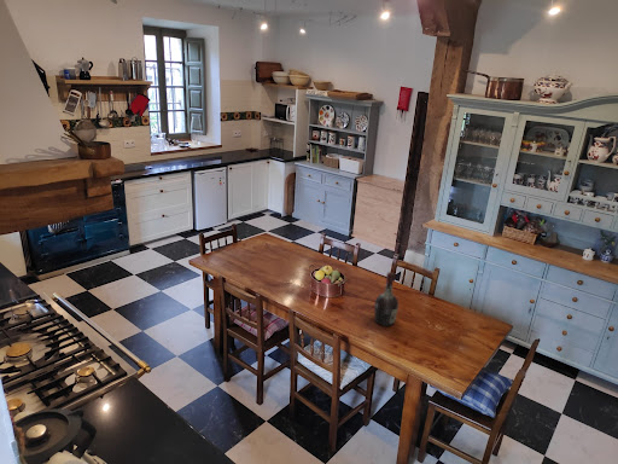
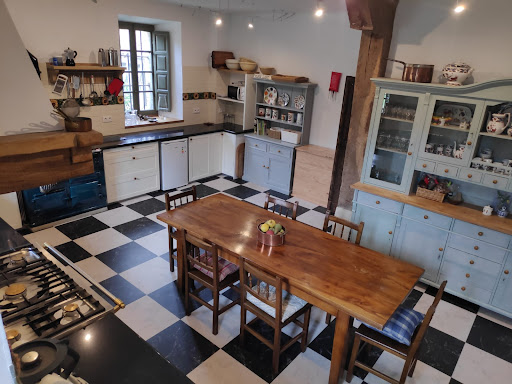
- cognac bottle (387, 297)
